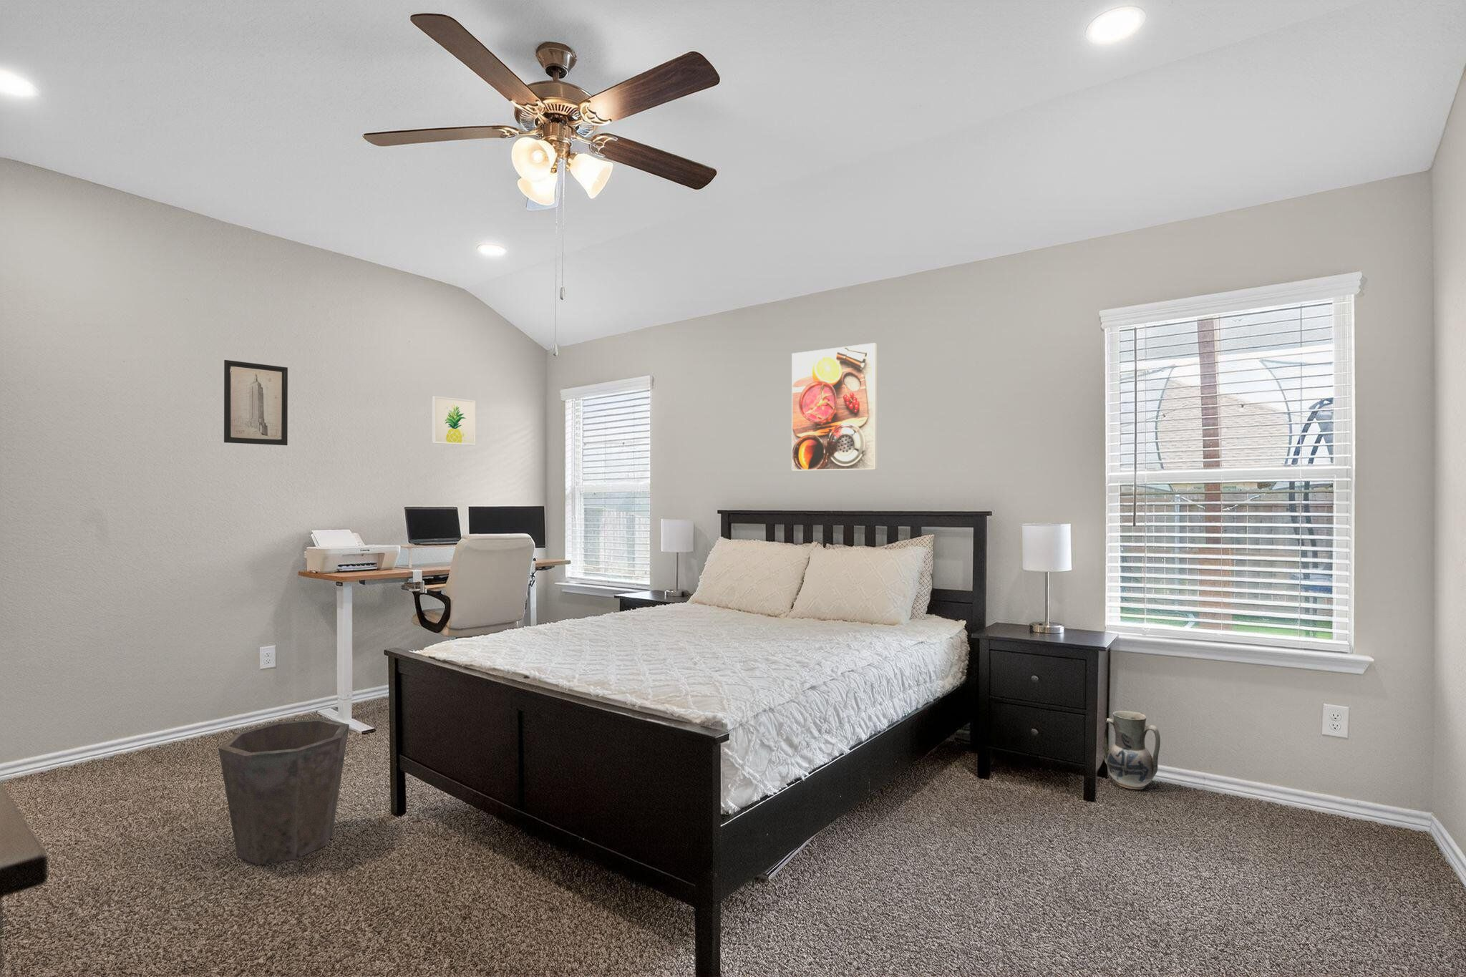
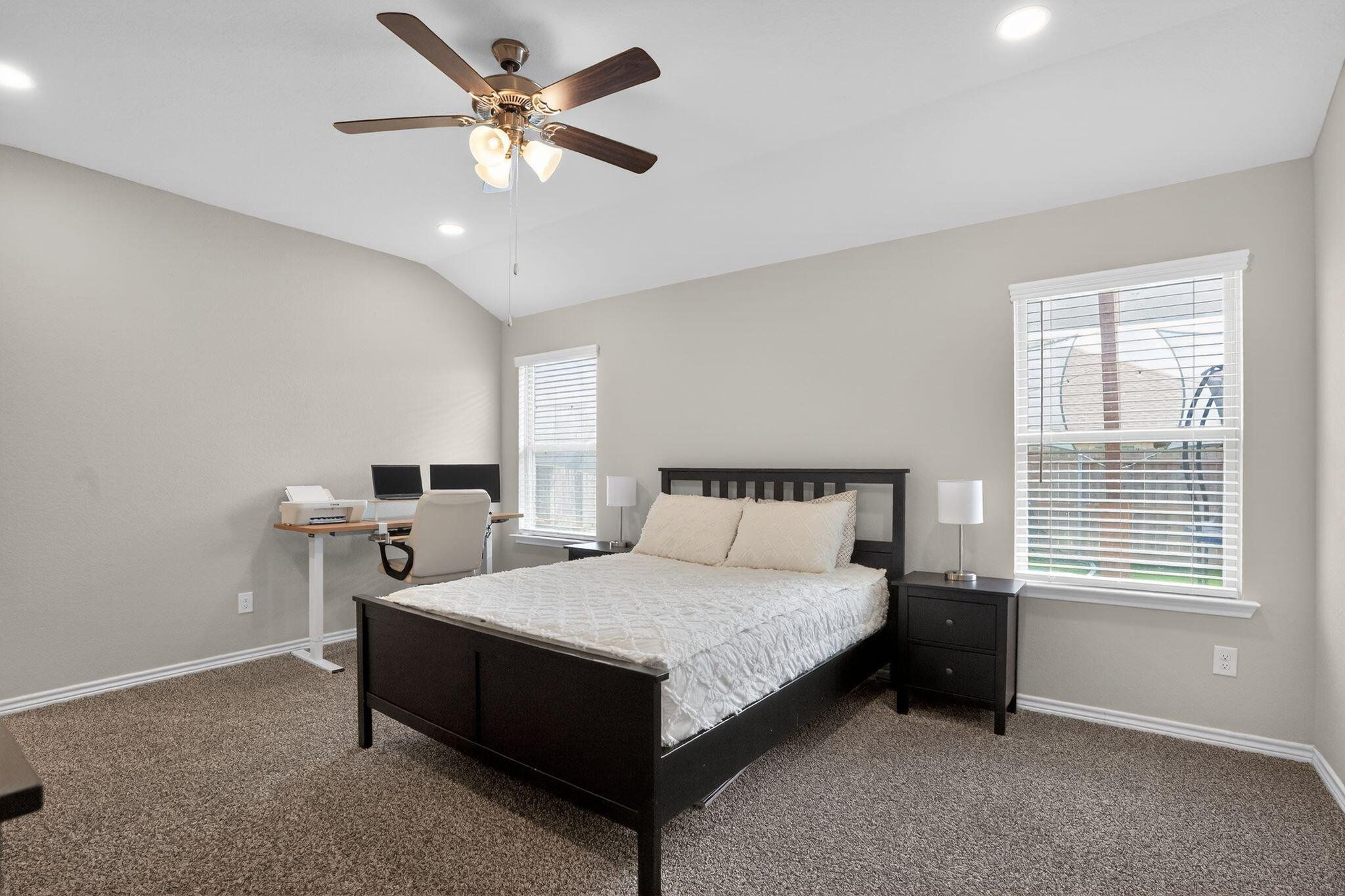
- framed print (833, 409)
- ceramic jug (1129, 749)
- wall art (455, 421)
- waste bin (287, 789)
- wall art (256, 403)
